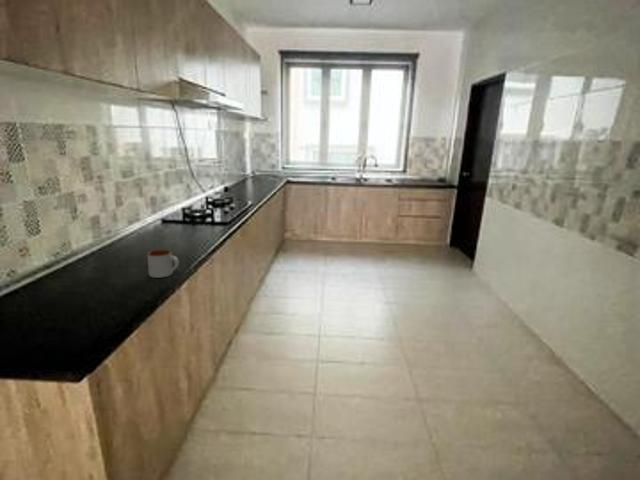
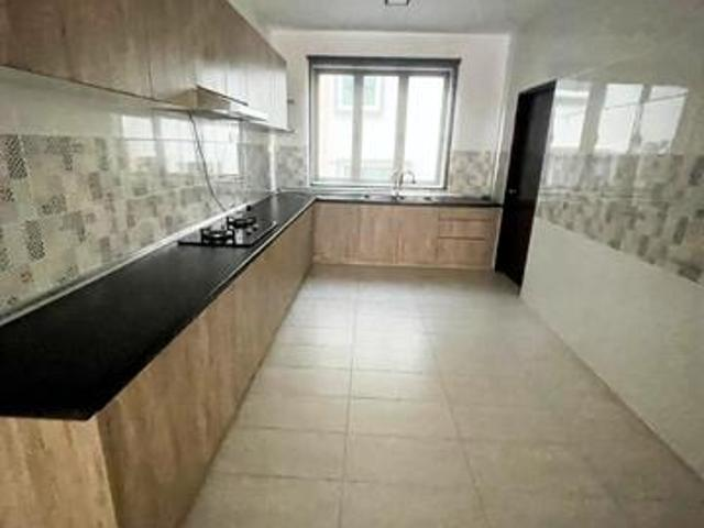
- mug (163, 263)
